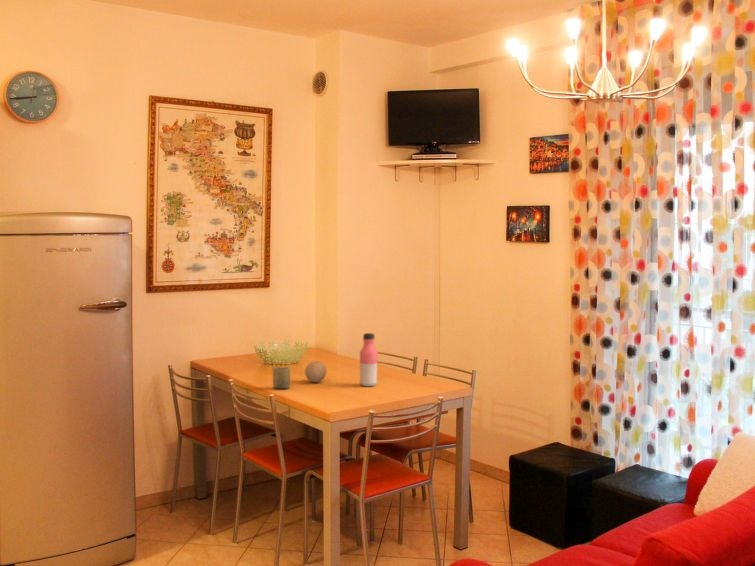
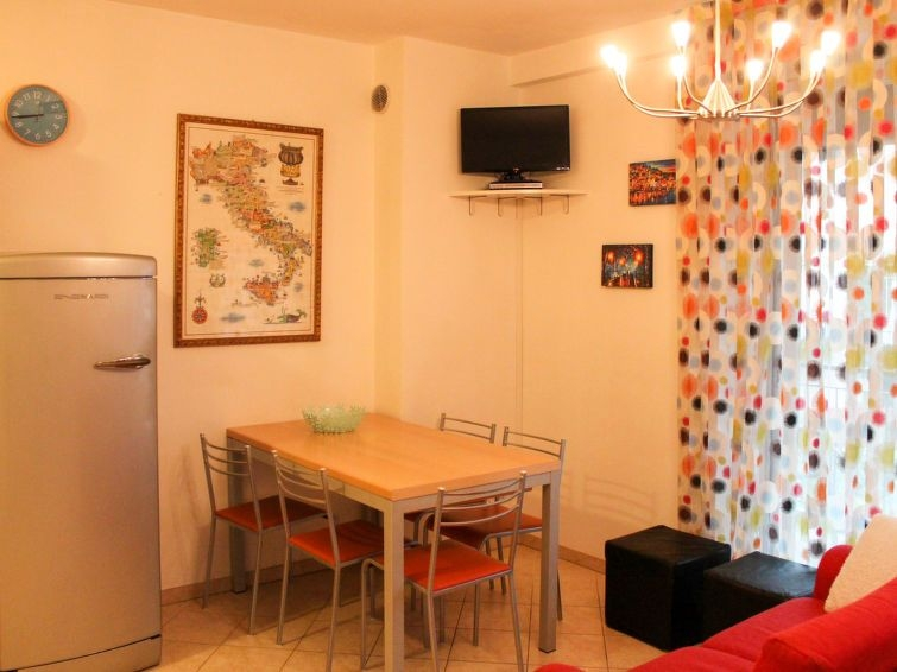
- water bottle (368, 359)
- cup (281, 377)
- fruit (315, 371)
